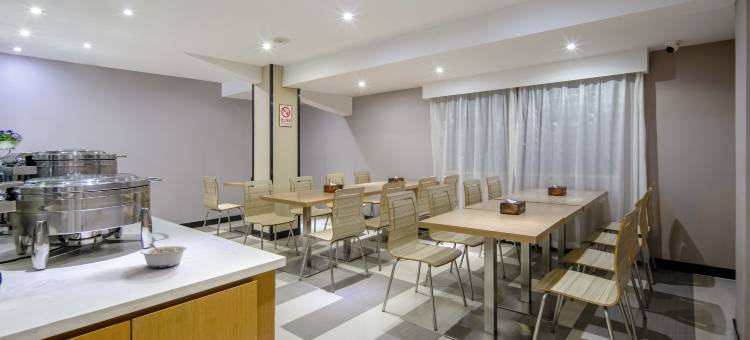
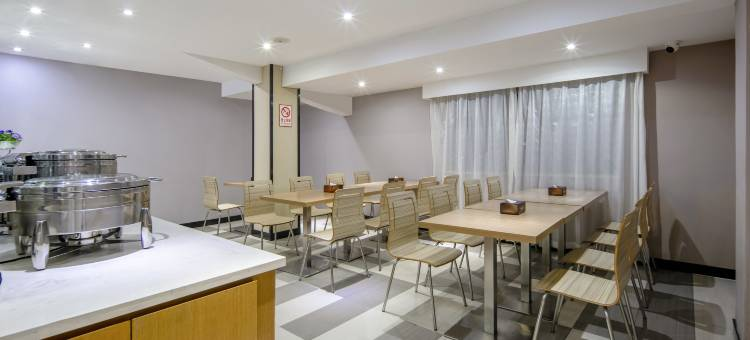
- legume (162, 255)
